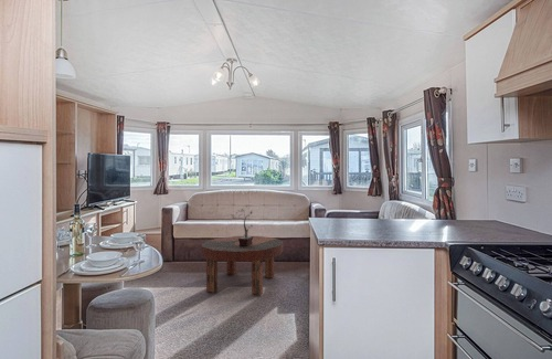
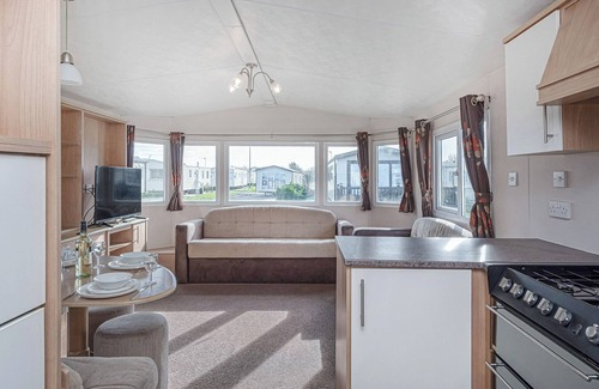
- potted plant (244, 224)
- coffee table (243, 261)
